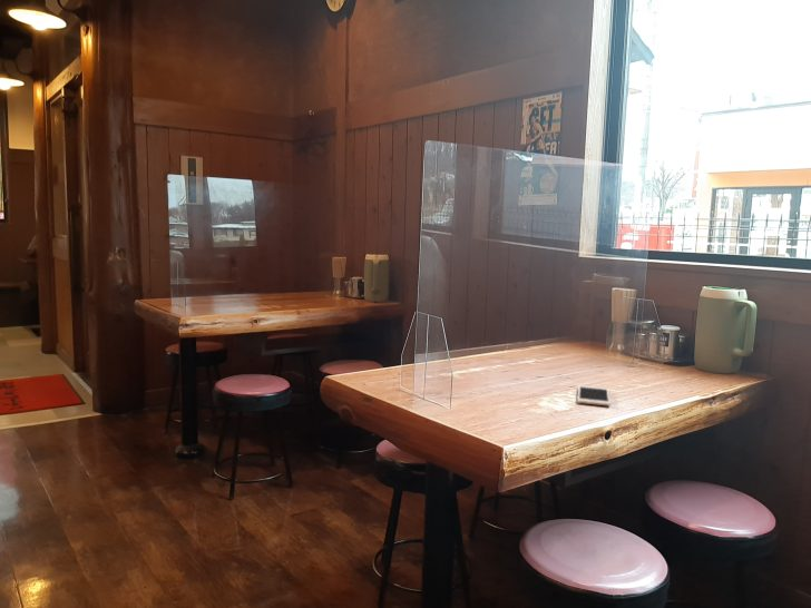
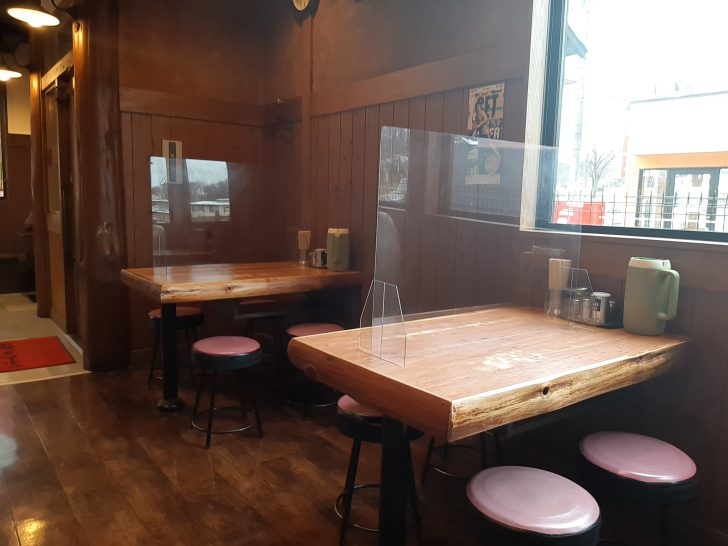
- cell phone (593, 395)
